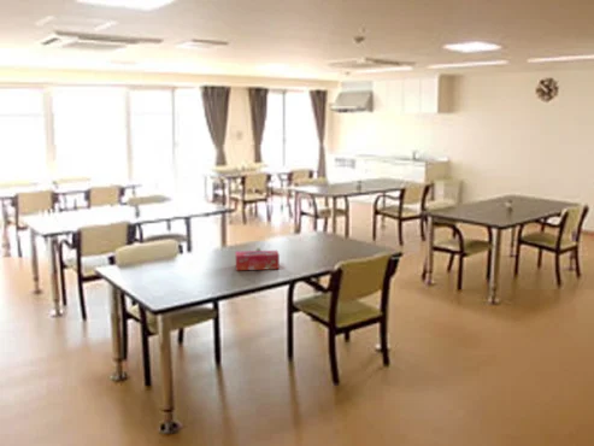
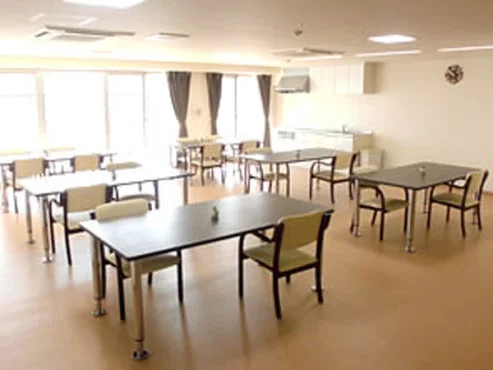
- tissue box (257, 259)
